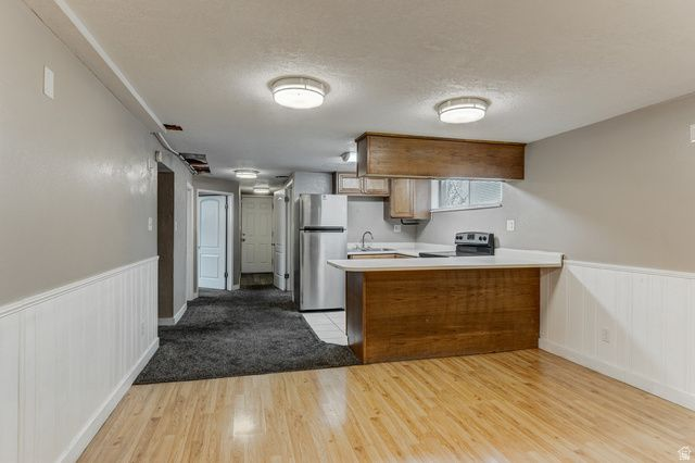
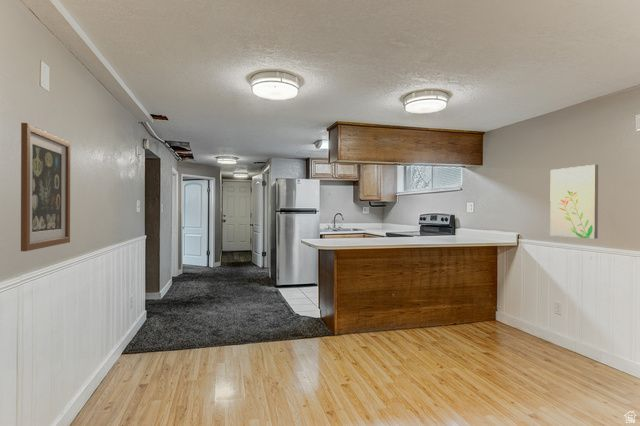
+ wall art (572, 202)
+ wall art (48, 190)
